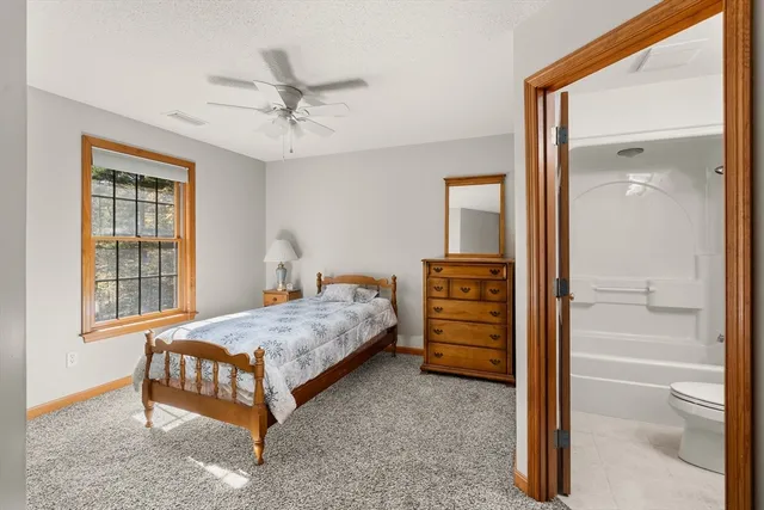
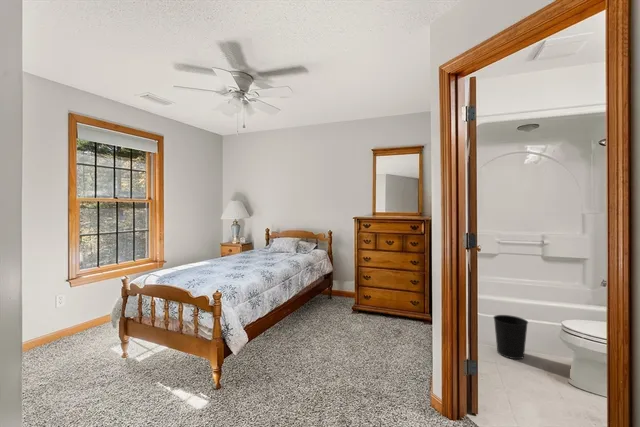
+ wastebasket (510, 336)
